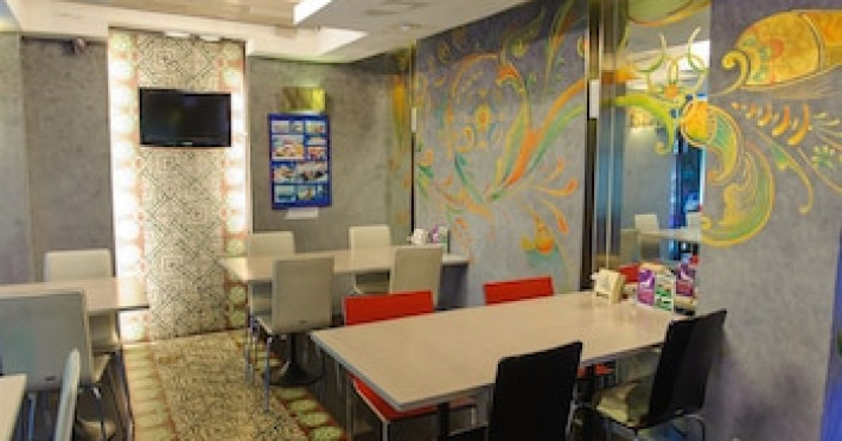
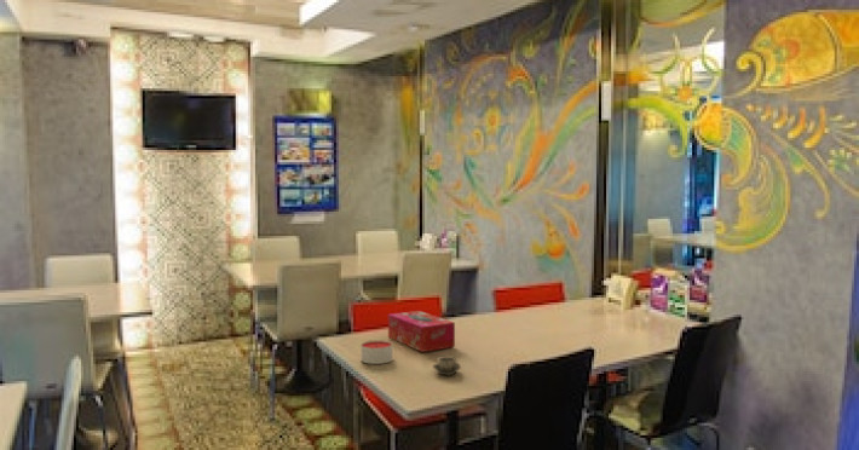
+ candle (376, 351)
+ cup (446, 365)
+ tissue box (420, 329)
